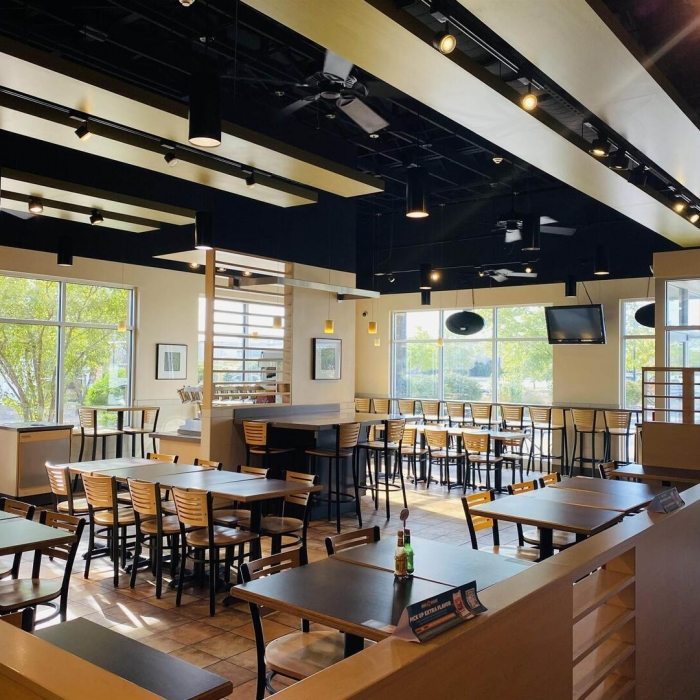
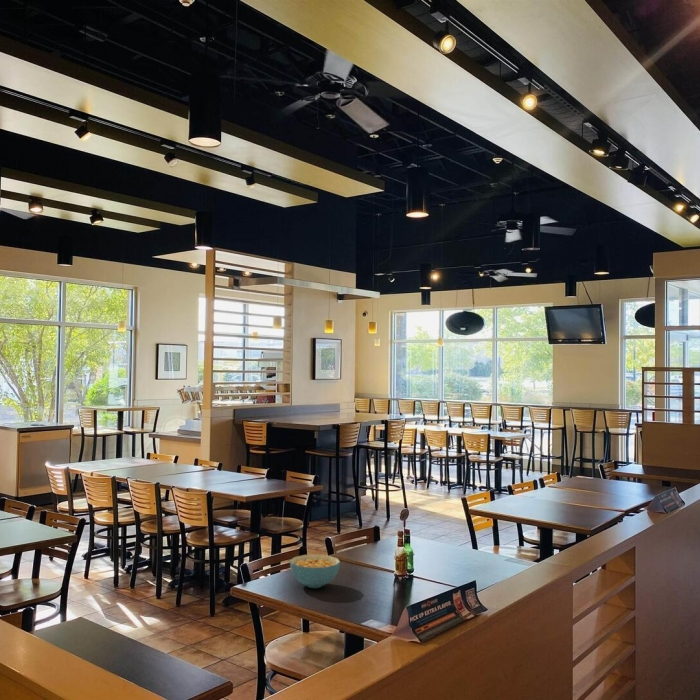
+ cereal bowl (314, 573)
